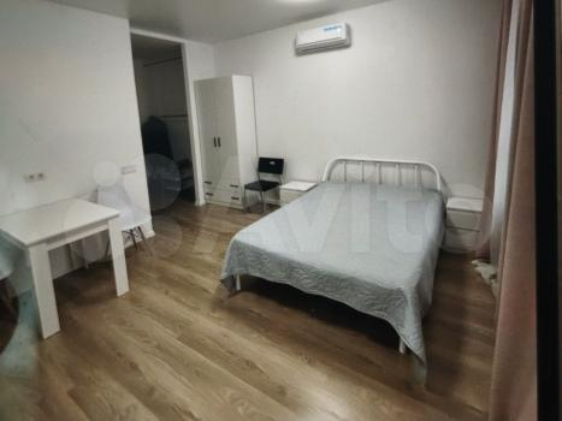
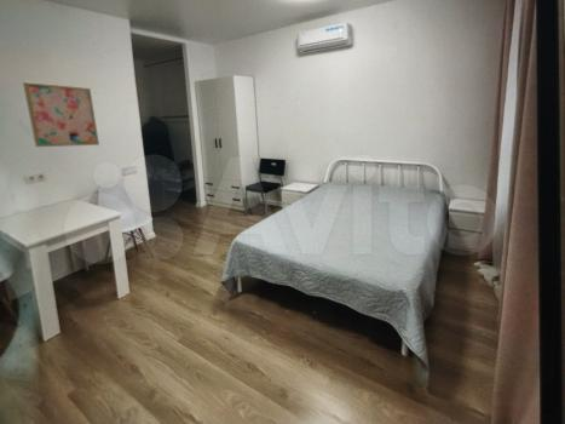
+ wall art (64, 116)
